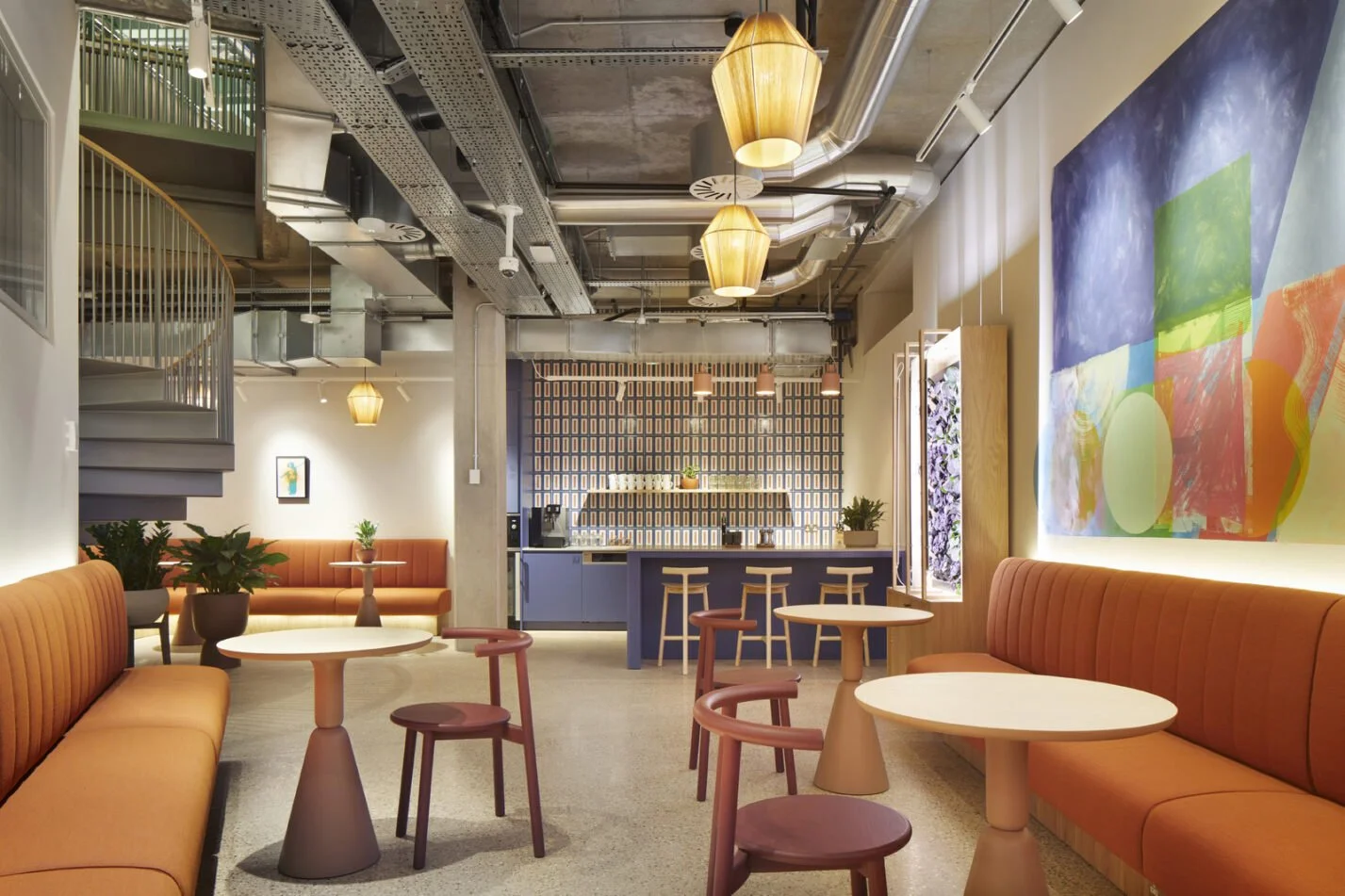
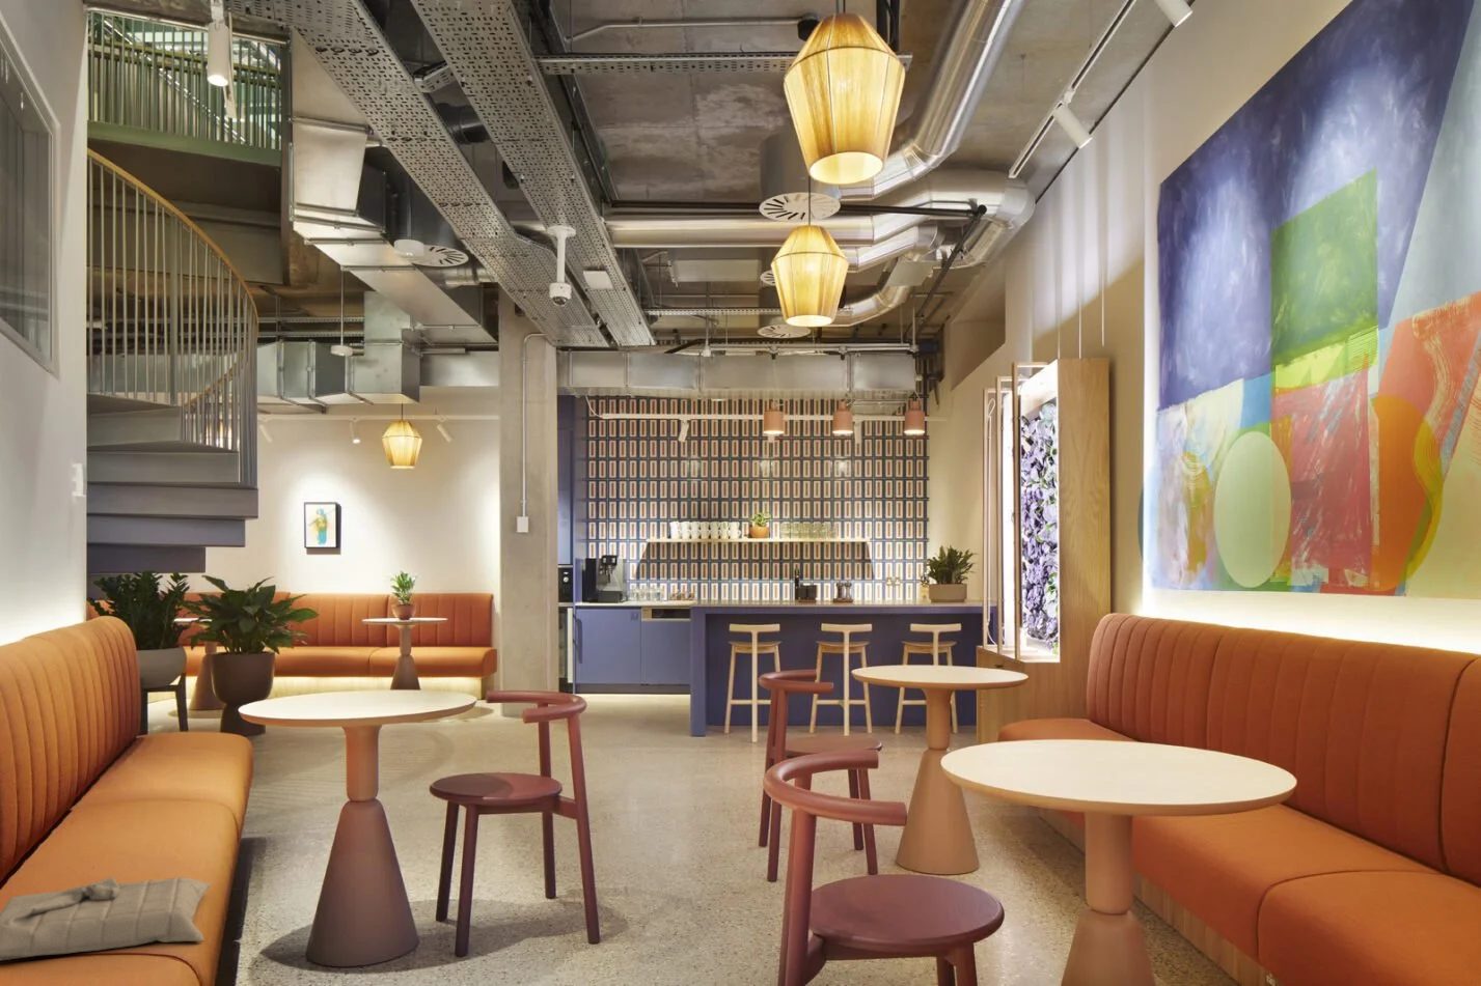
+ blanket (106, 907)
